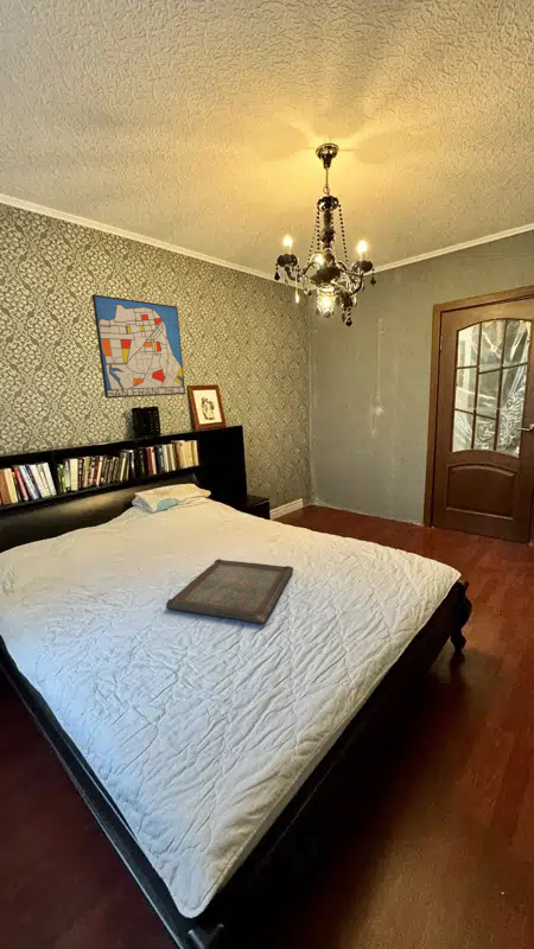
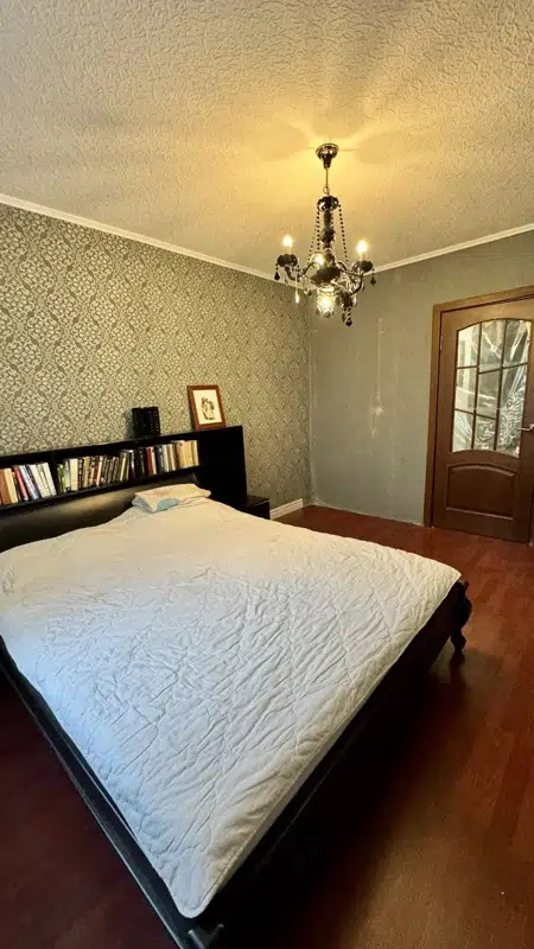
- wall art (142, 349)
- serving tray (236, 585)
